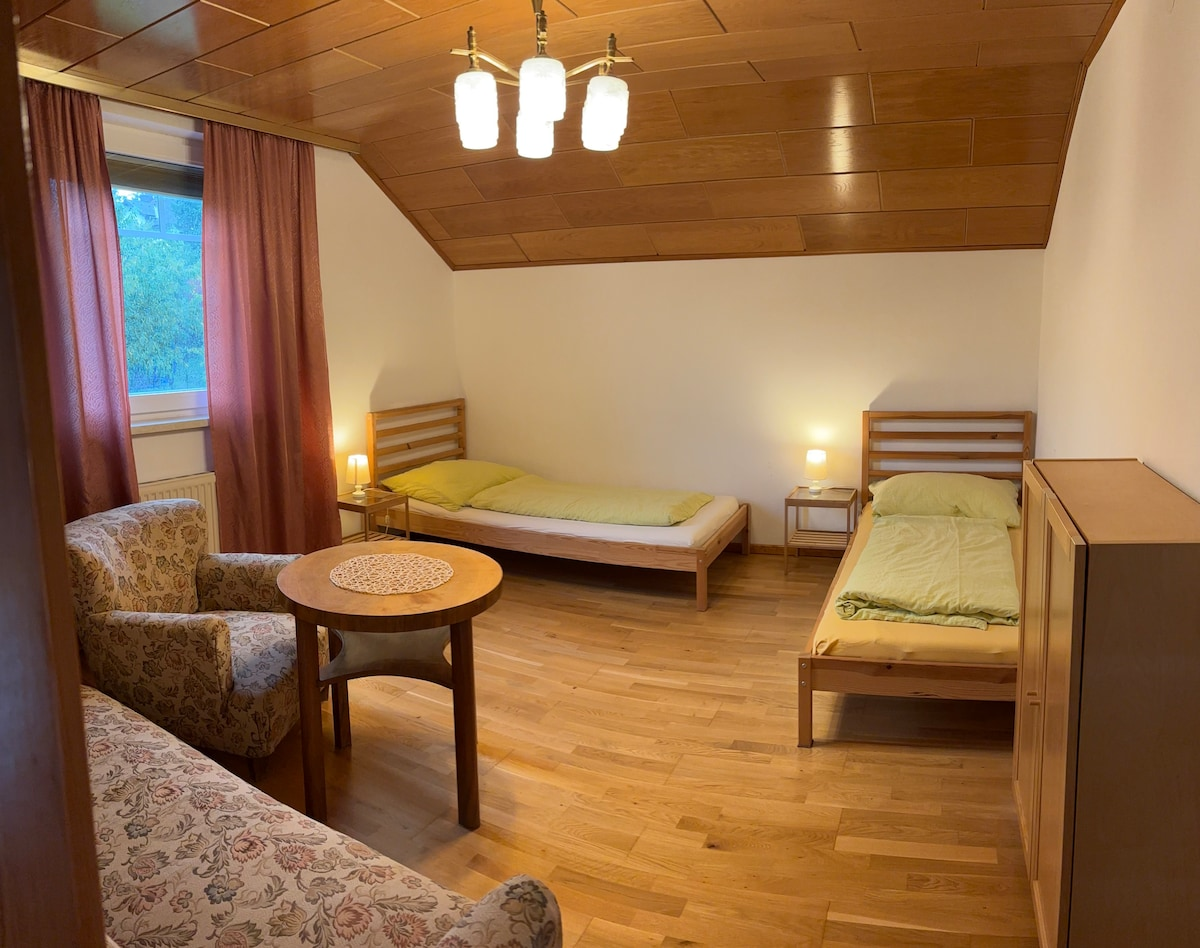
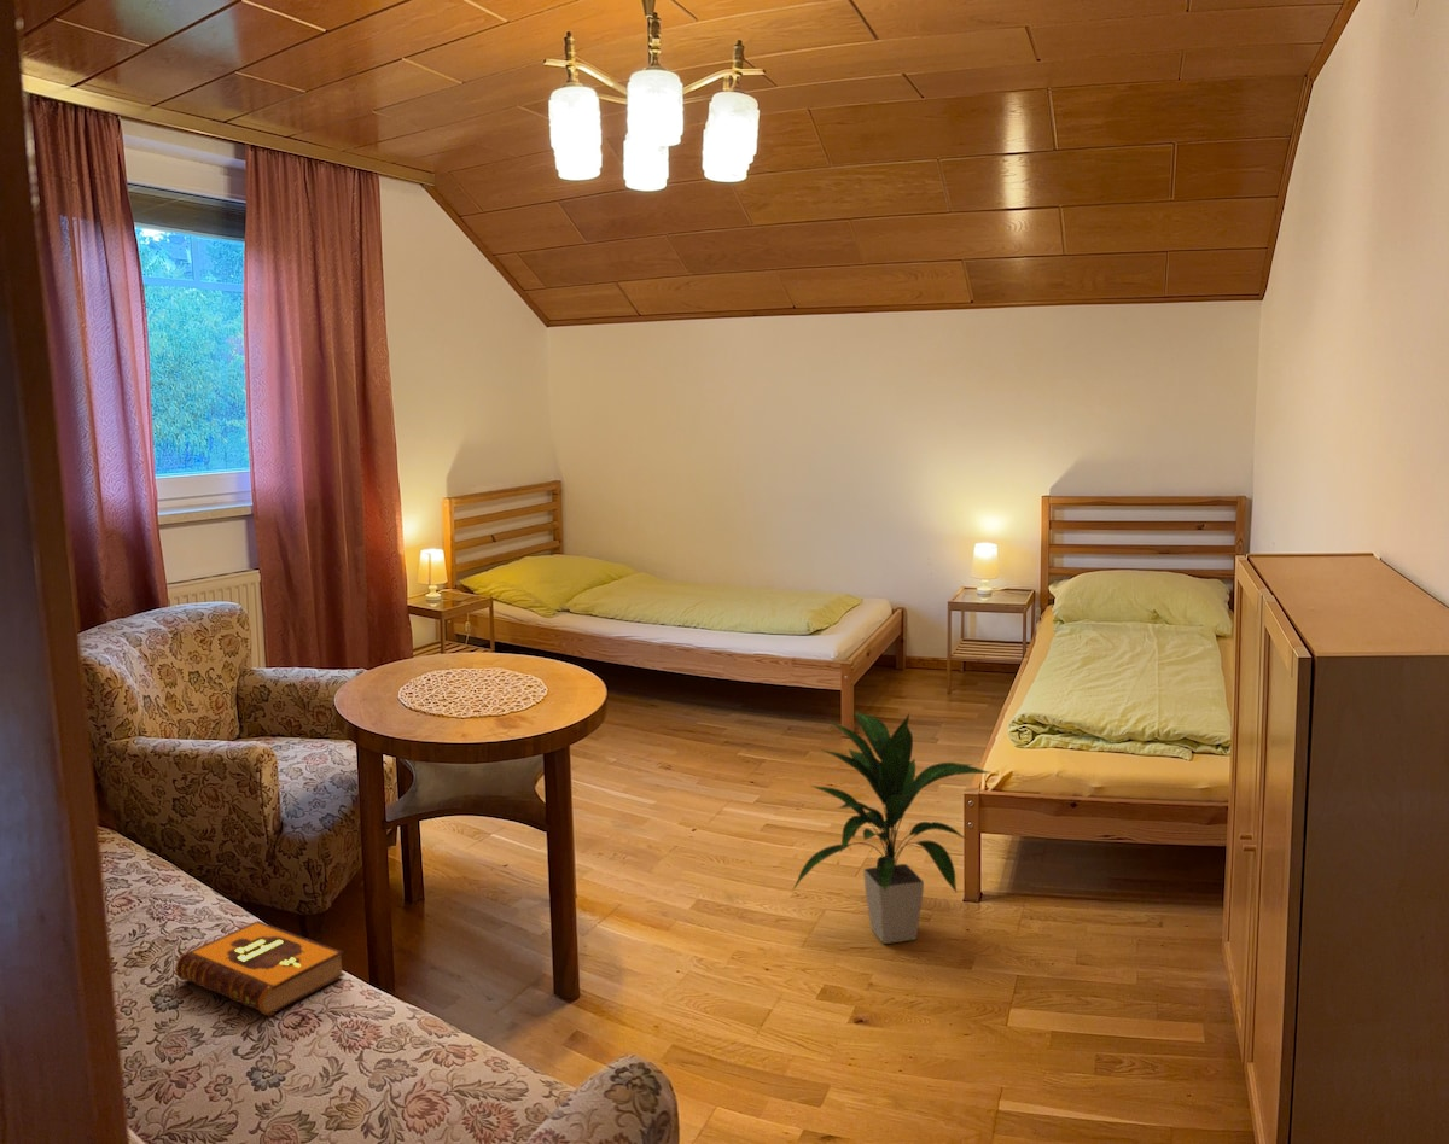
+ indoor plant (884, 821)
+ hardback book (258, 967)
